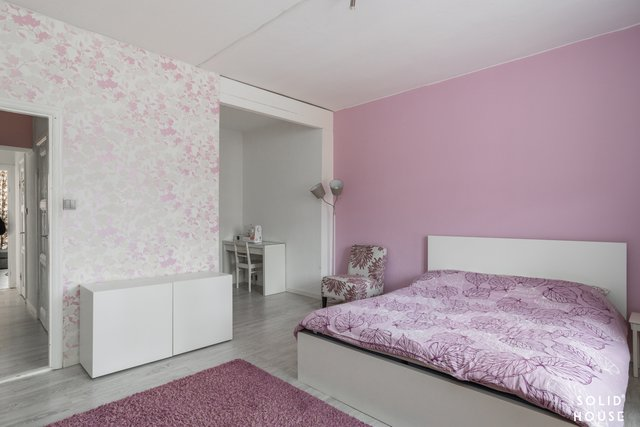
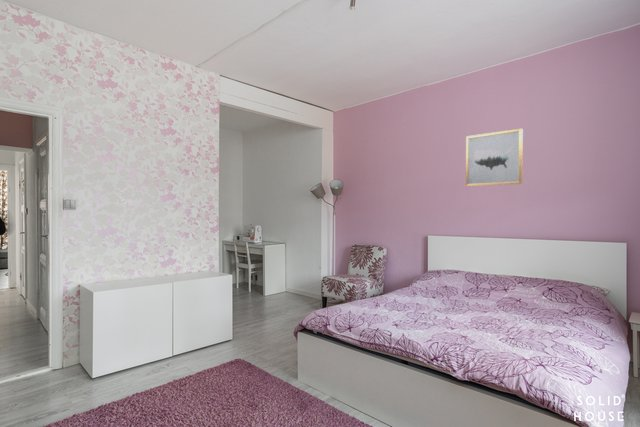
+ wall art (492, 159)
